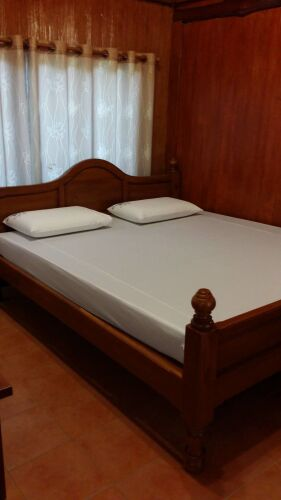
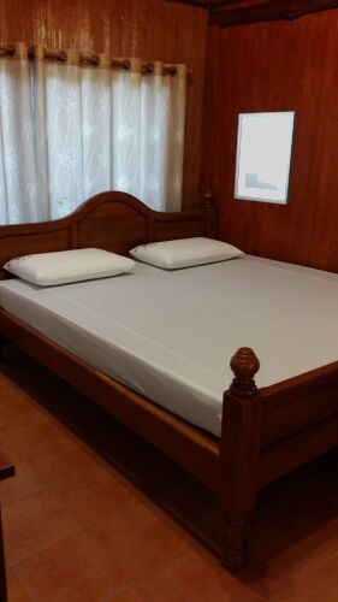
+ wall art (263, 158)
